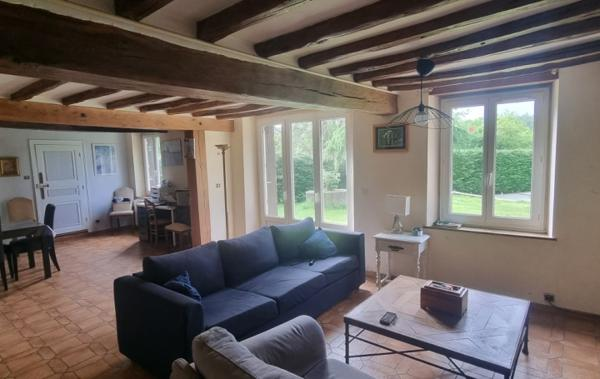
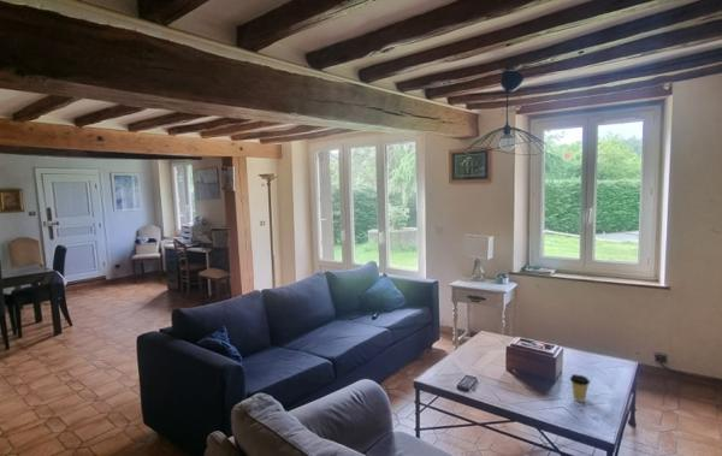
+ coffee cup (579, 387)
